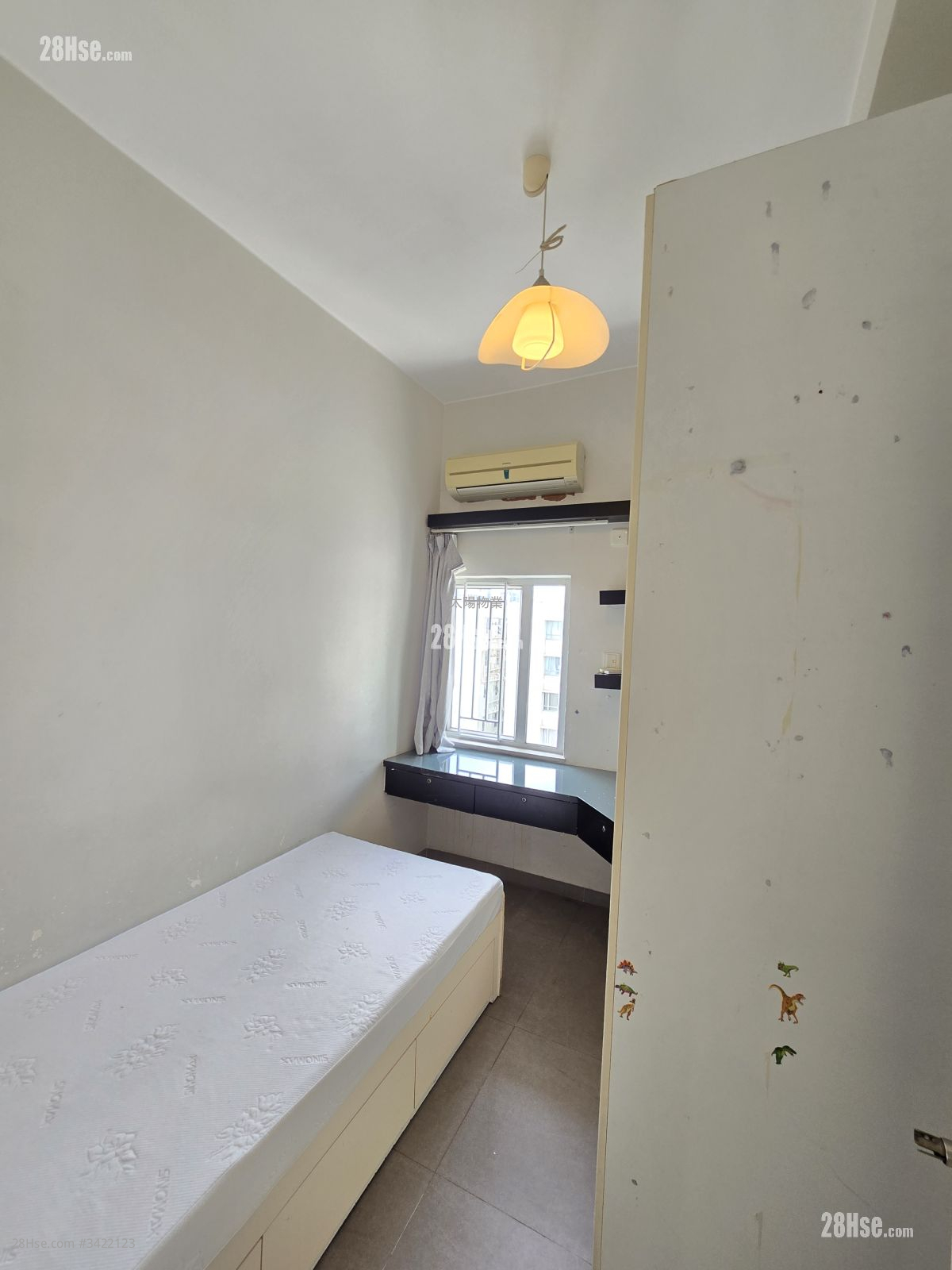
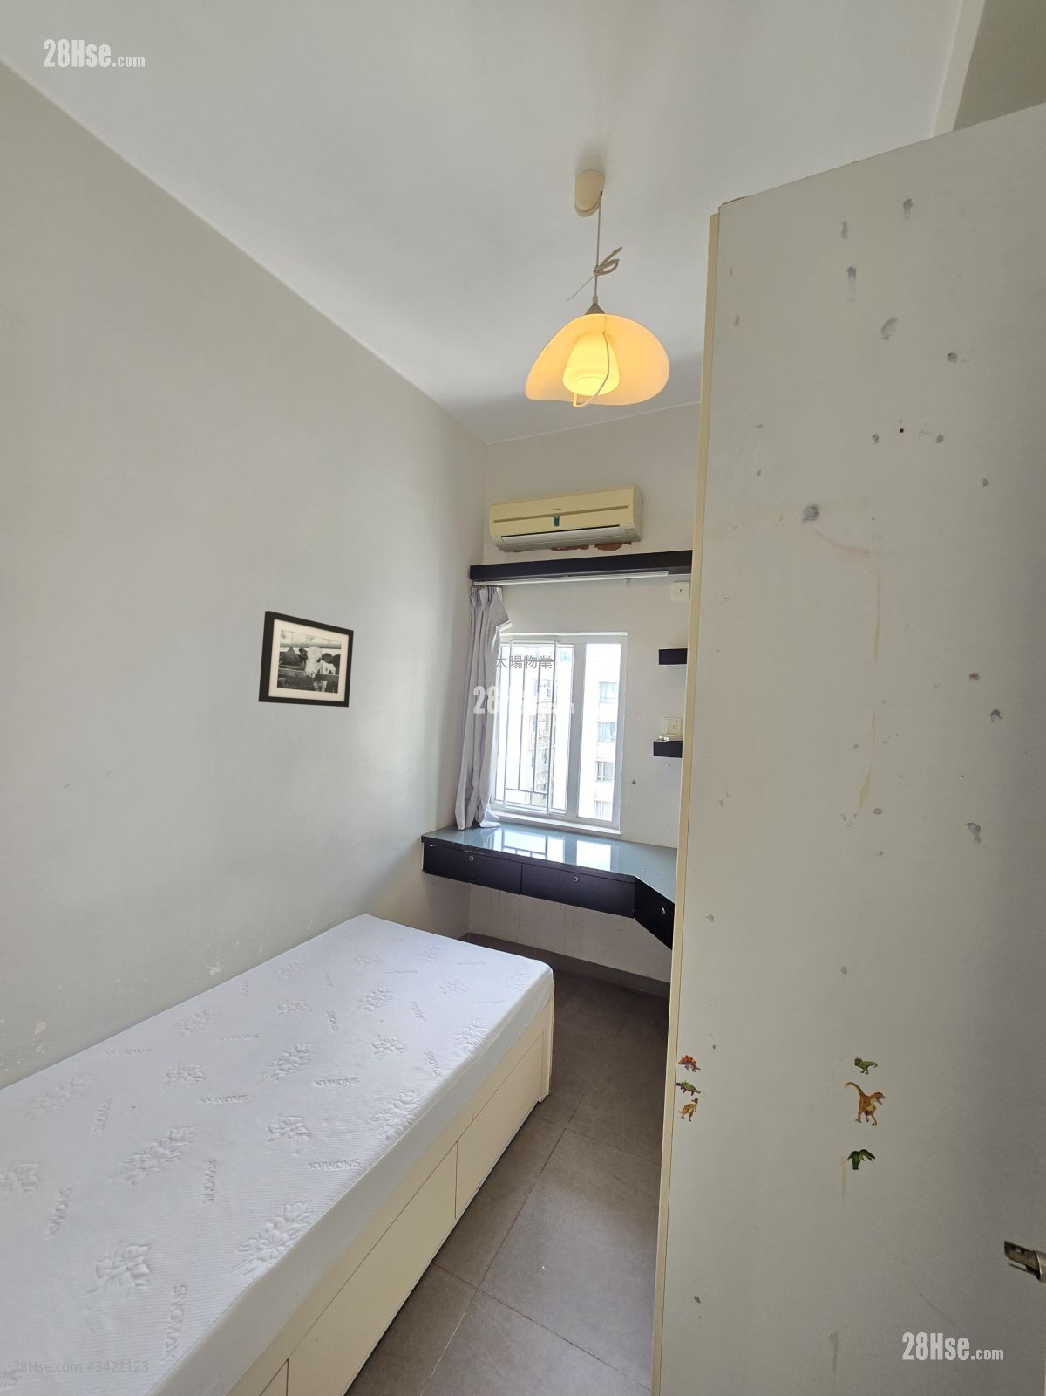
+ picture frame (310, 663)
